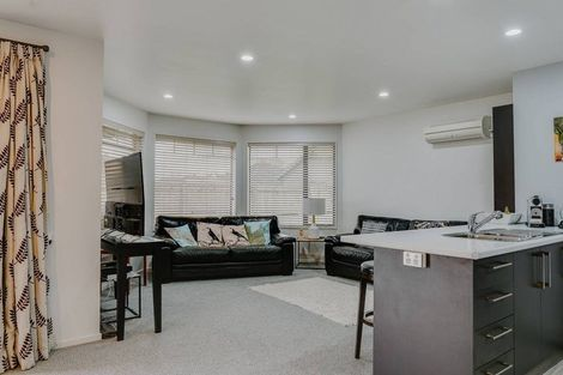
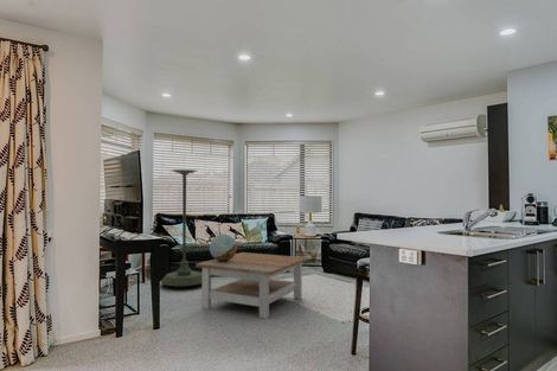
+ decorative sphere (223, 247)
+ coffee table (254, 281)
+ plant stand (184, 226)
